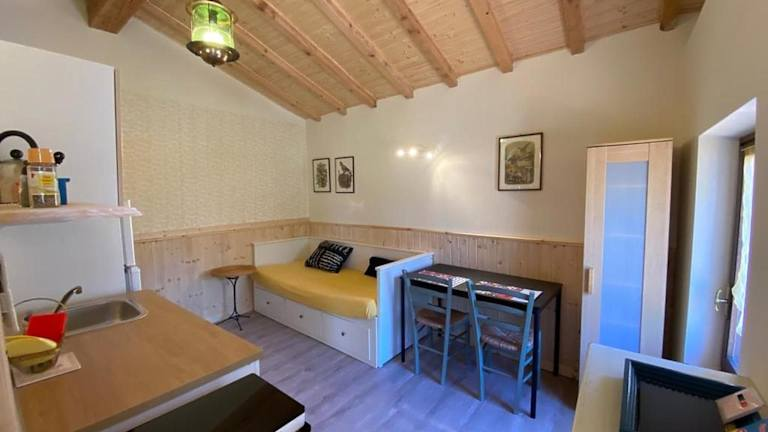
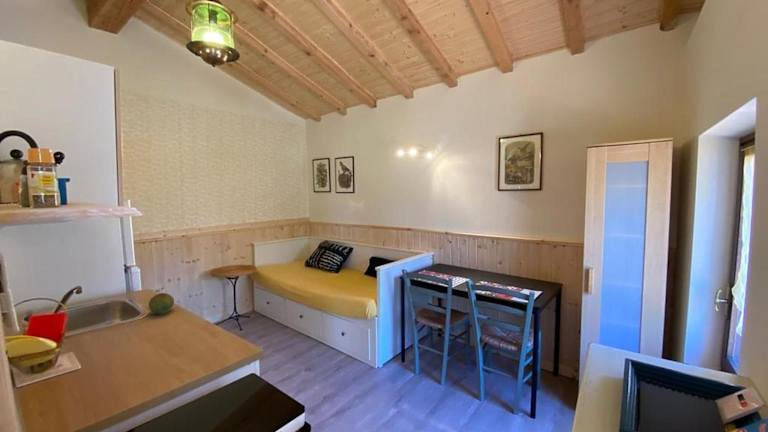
+ fruit (162, 303)
